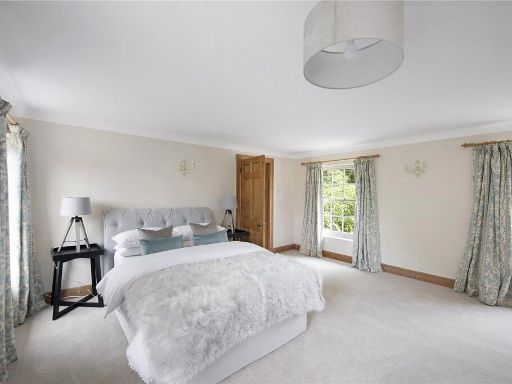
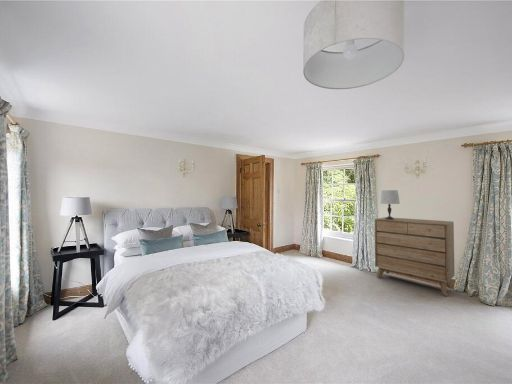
+ dresser (412, 251)
+ lamp (389, 204)
